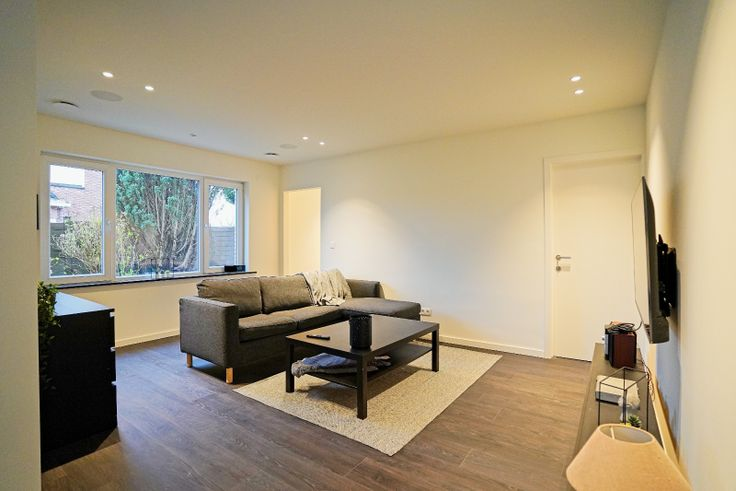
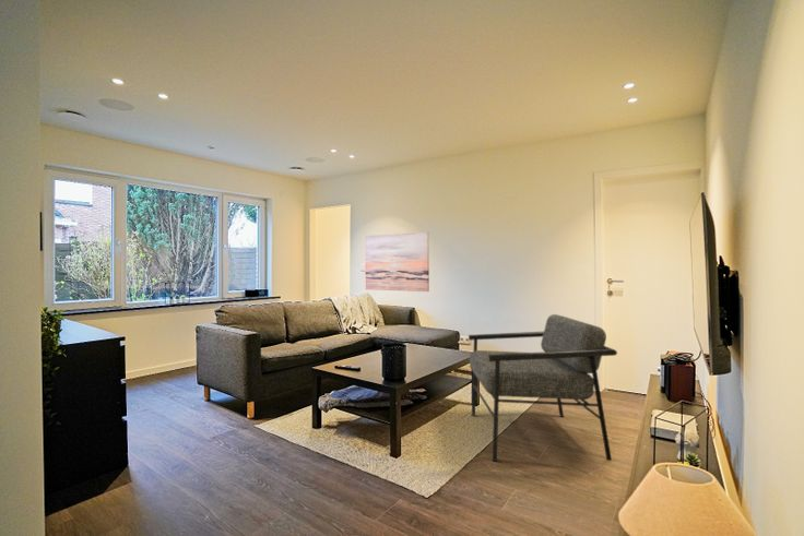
+ wall art (395, 262)
+ armchair (532, 377)
